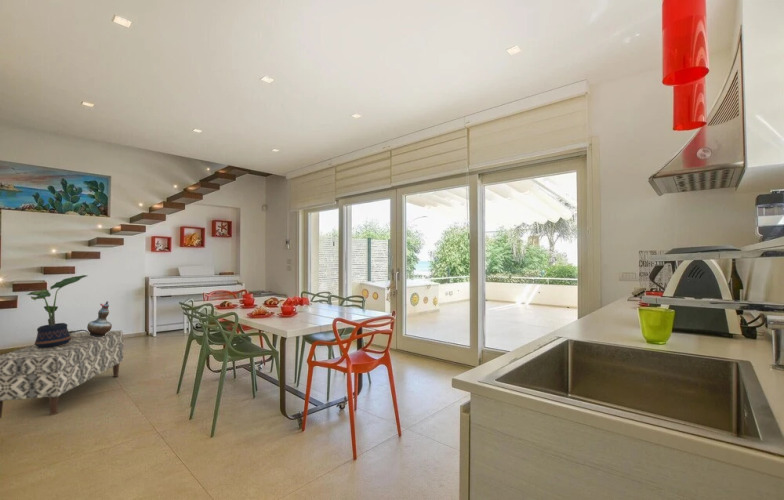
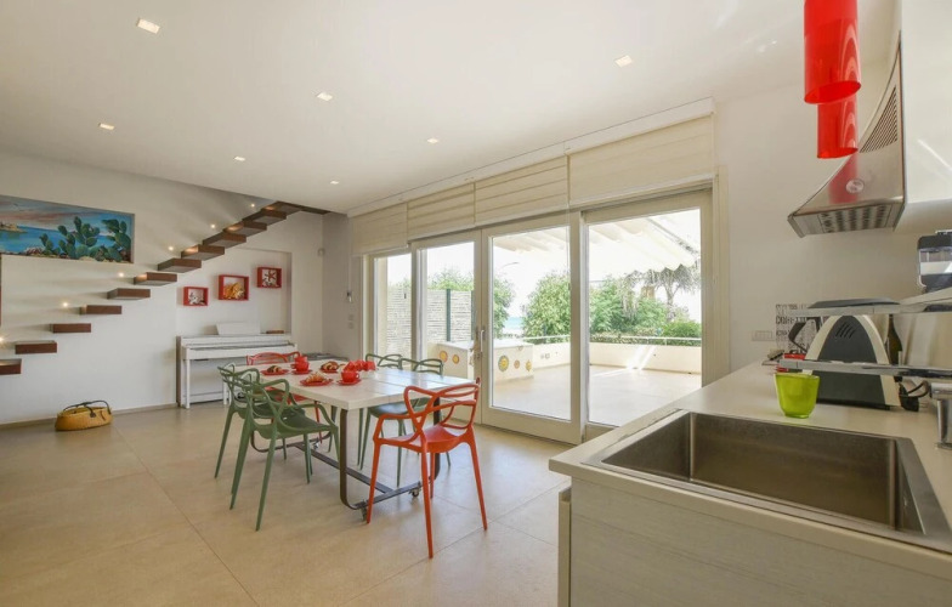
- potted plant (52, 312)
- decorative vase (98, 318)
- bench (65, 368)
